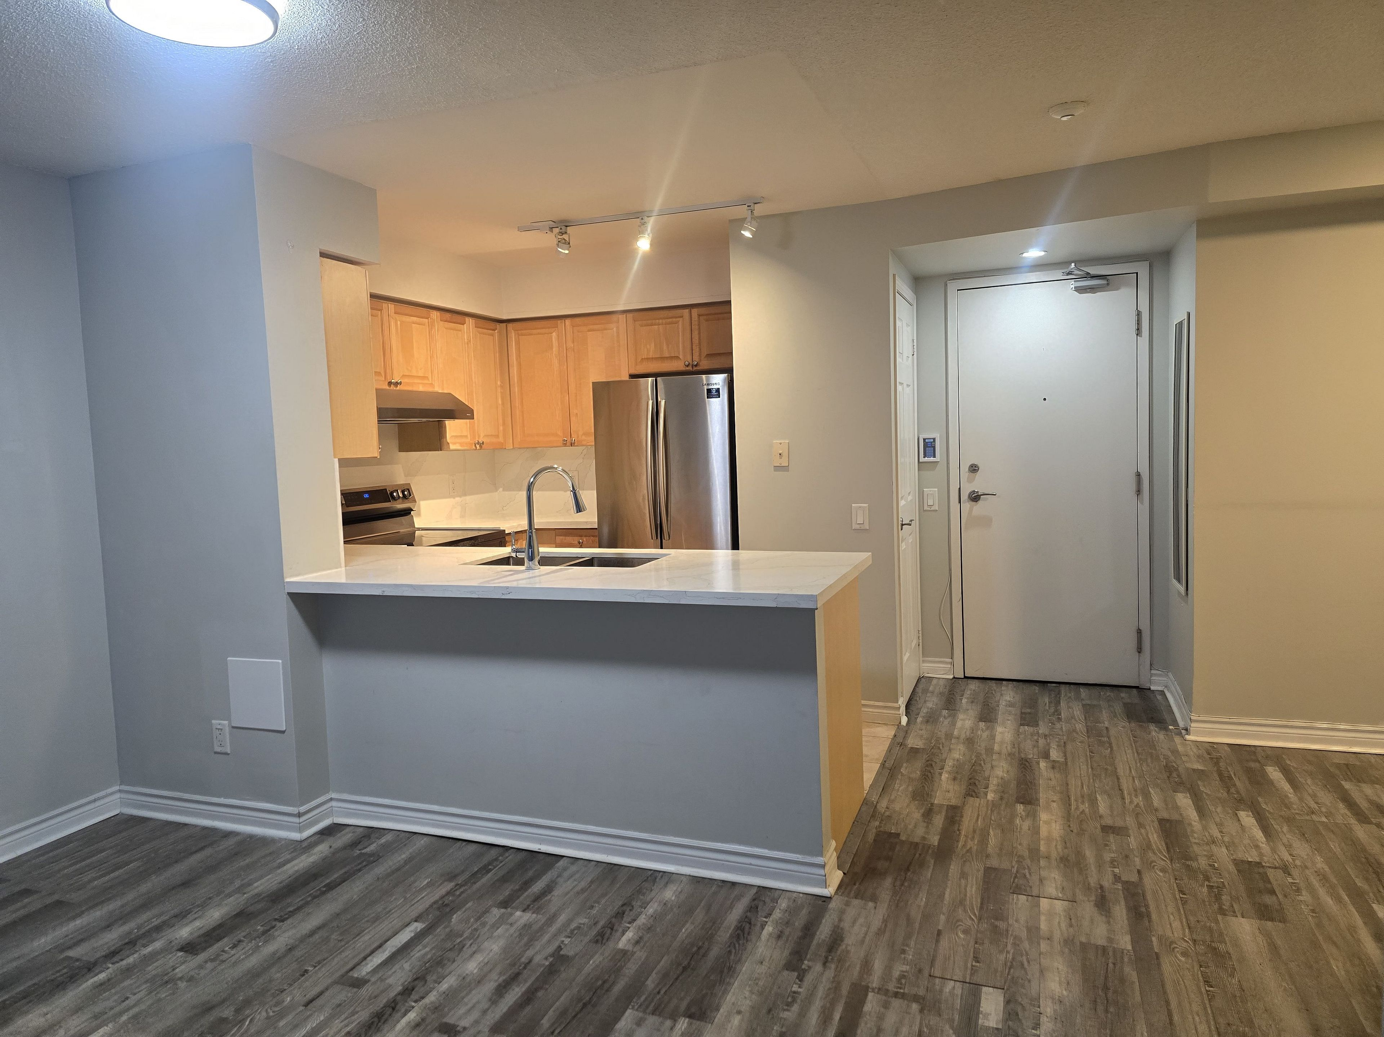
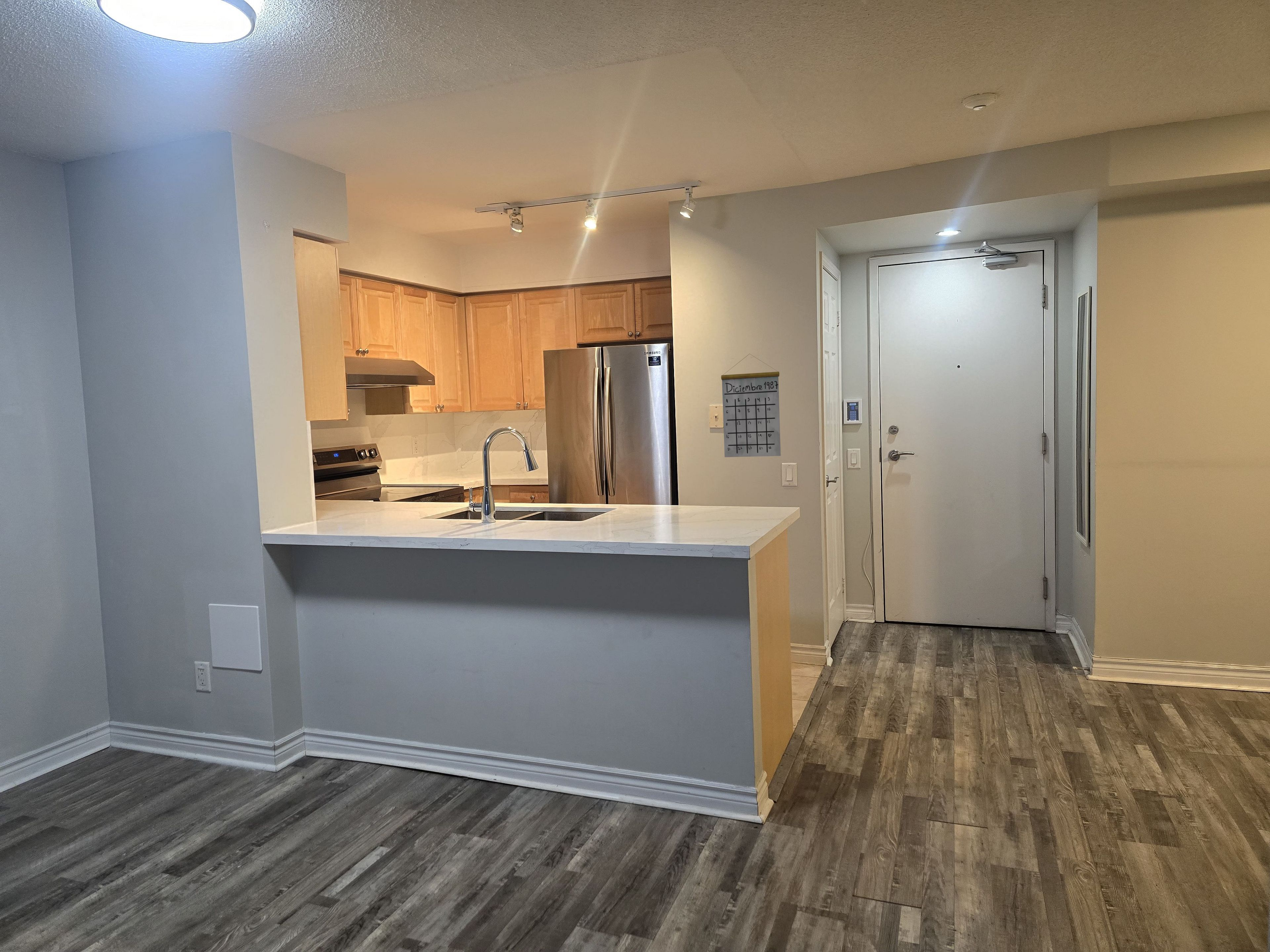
+ calendar (751, 405)
